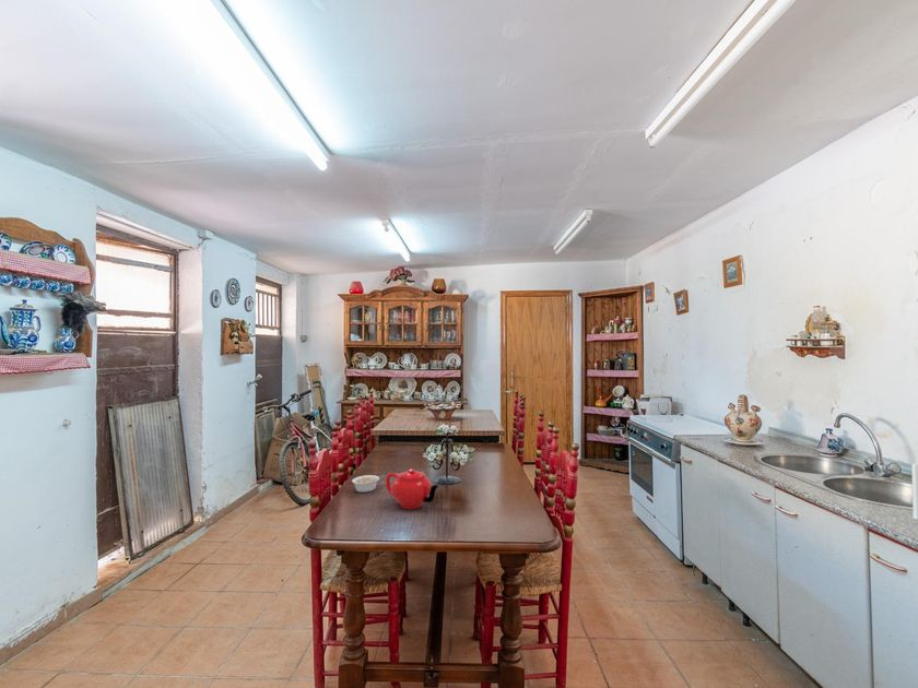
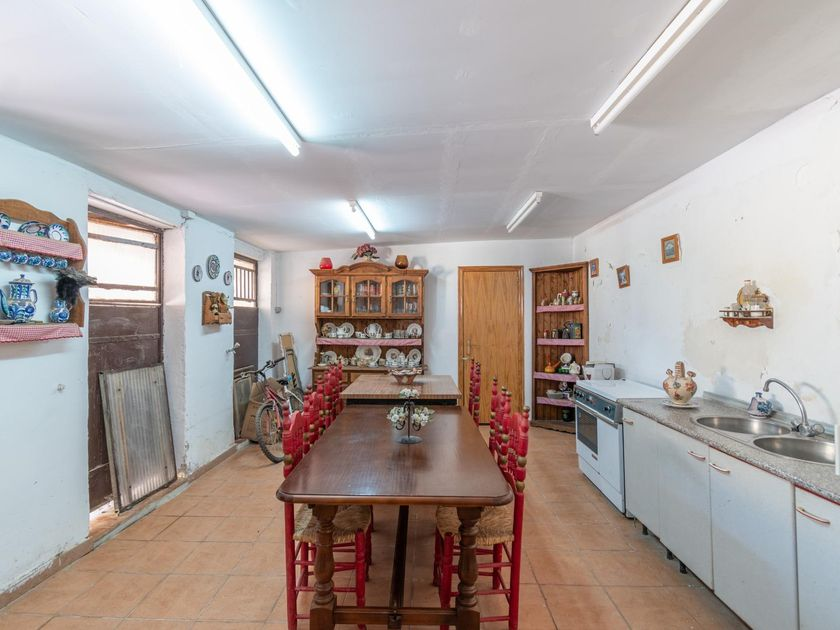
- legume (366, 483)
- teapot (411, 487)
